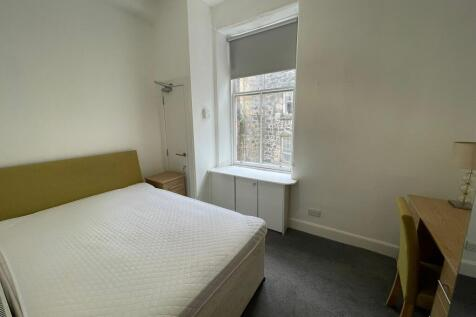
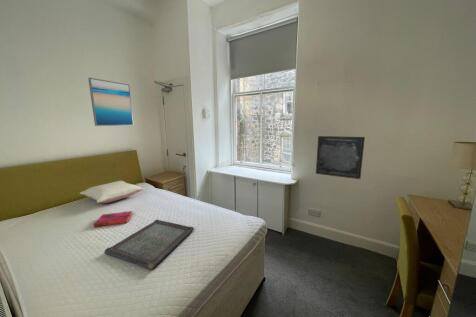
+ wall art (113, 104)
+ pillow (112, 191)
+ hardback book (114, 218)
+ wall art (338, 156)
+ serving tray (154, 239)
